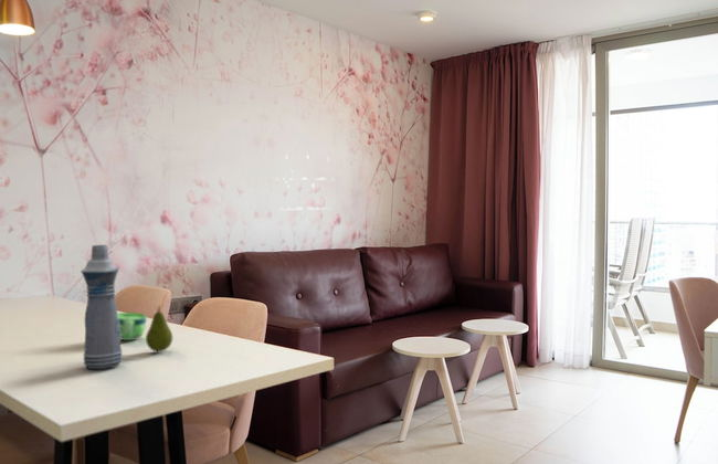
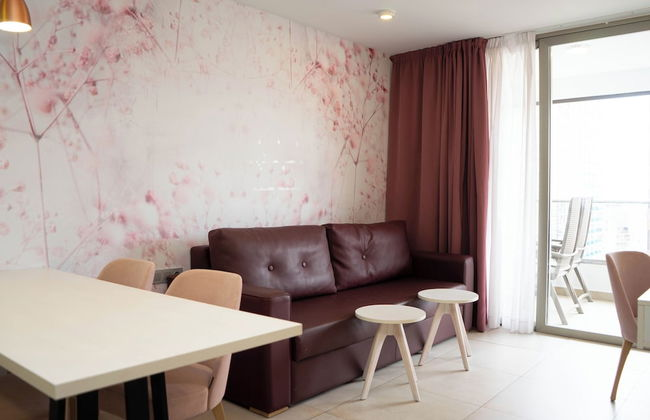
- fruit (159, 328)
- bottle (102, 305)
- cup (130, 327)
